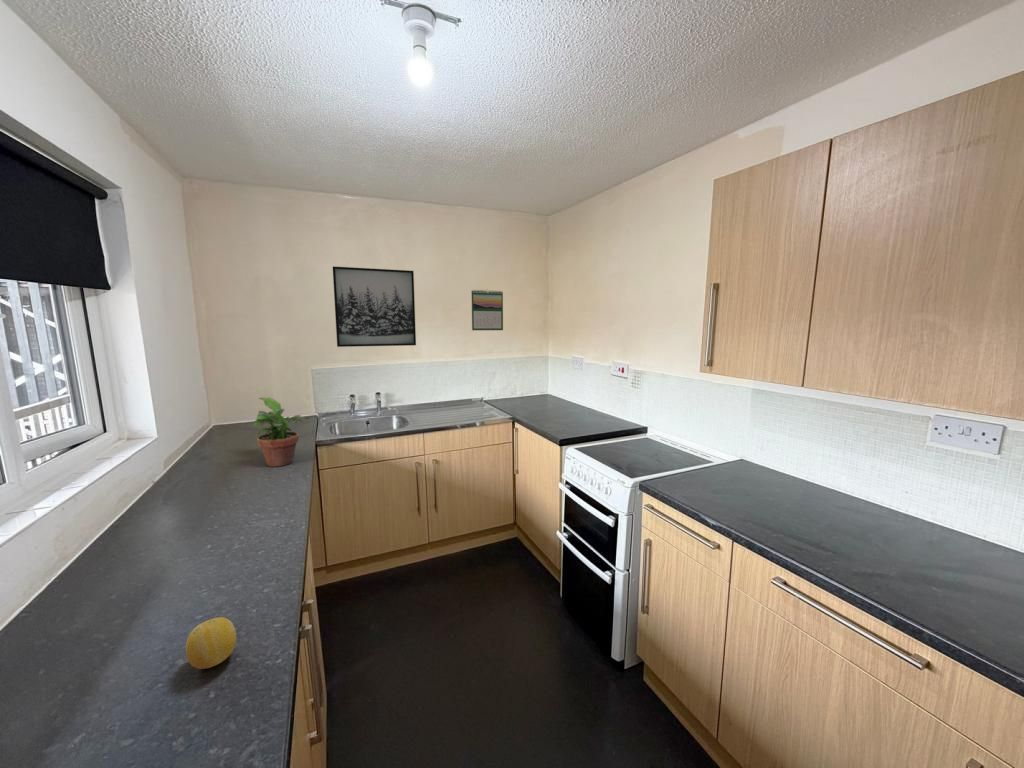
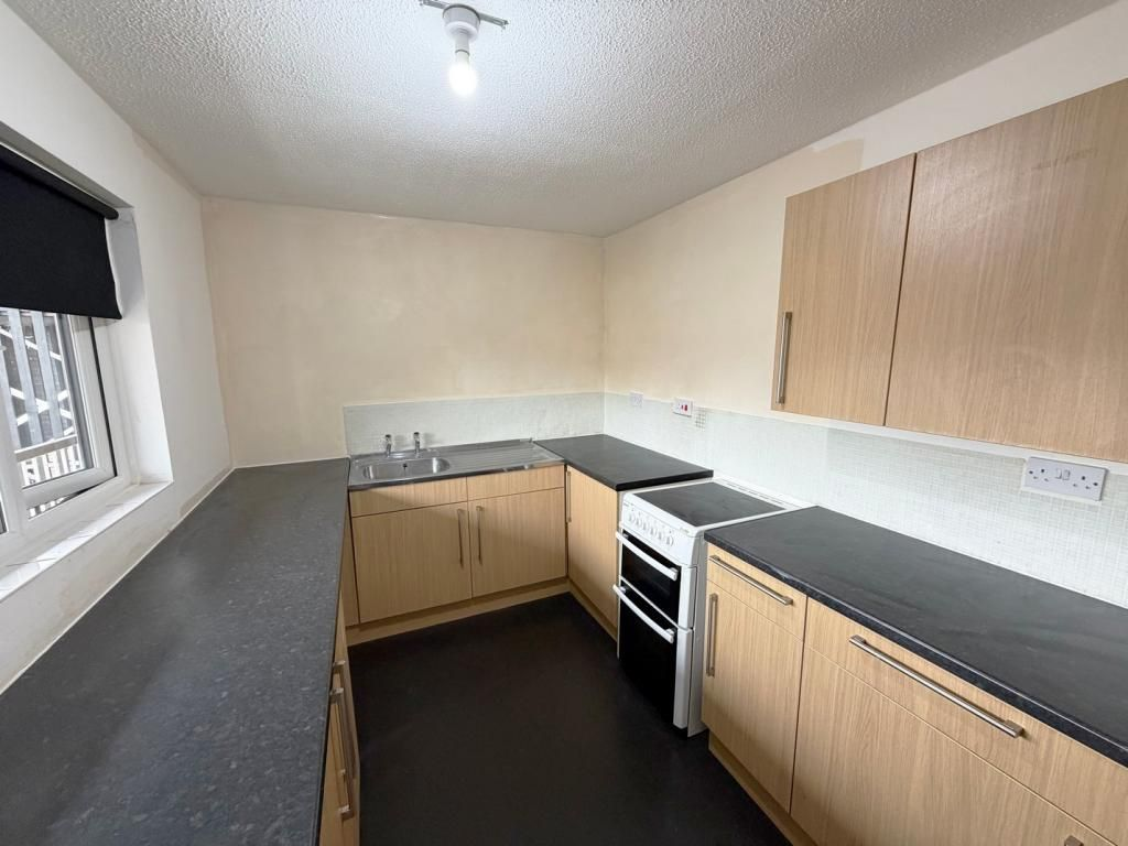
- calendar (487, 310)
- wall art (376, 307)
- fruit (211, 642)
- potted plant (282, 431)
